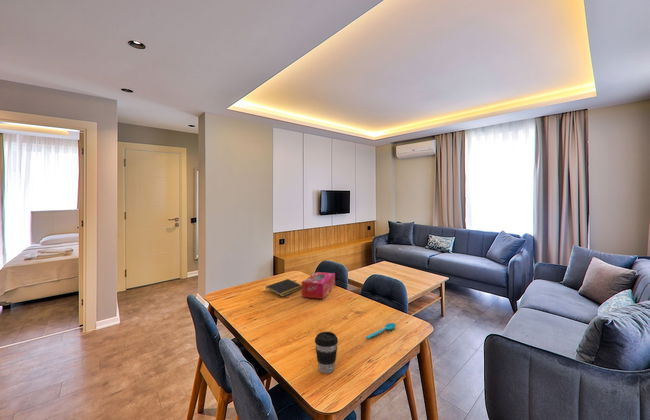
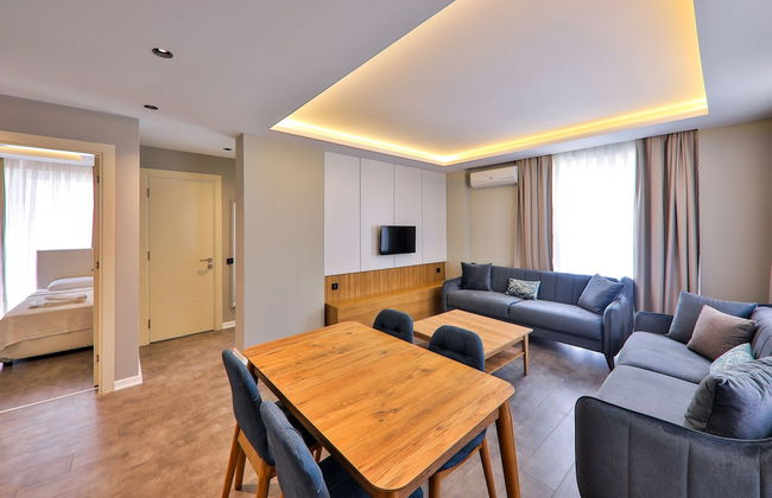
- coffee cup (326, 352)
- spoon (381, 330)
- notepad (285, 287)
- tissue box (319, 284)
